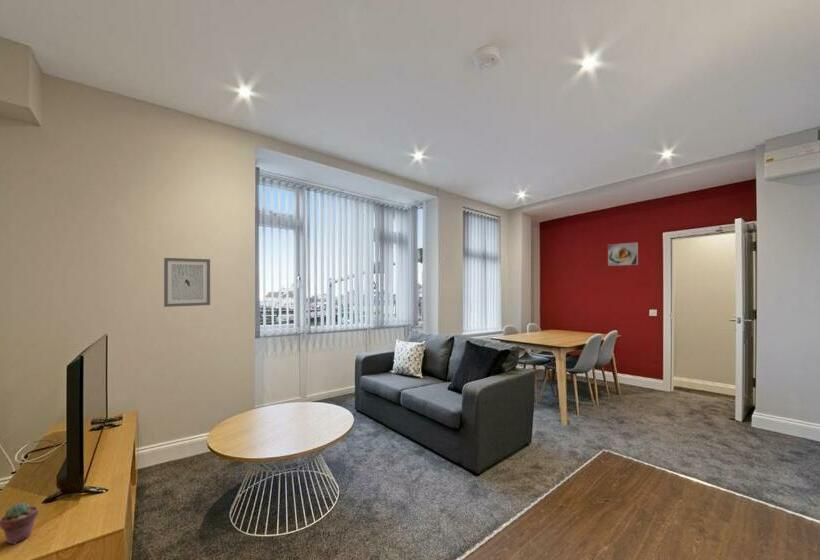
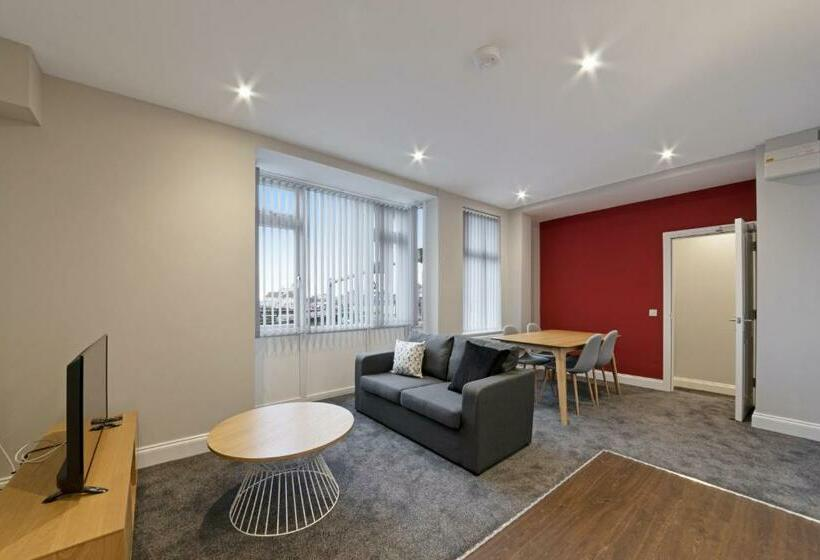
- wall art (187, 282)
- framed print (622, 254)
- potted succulent (19, 520)
